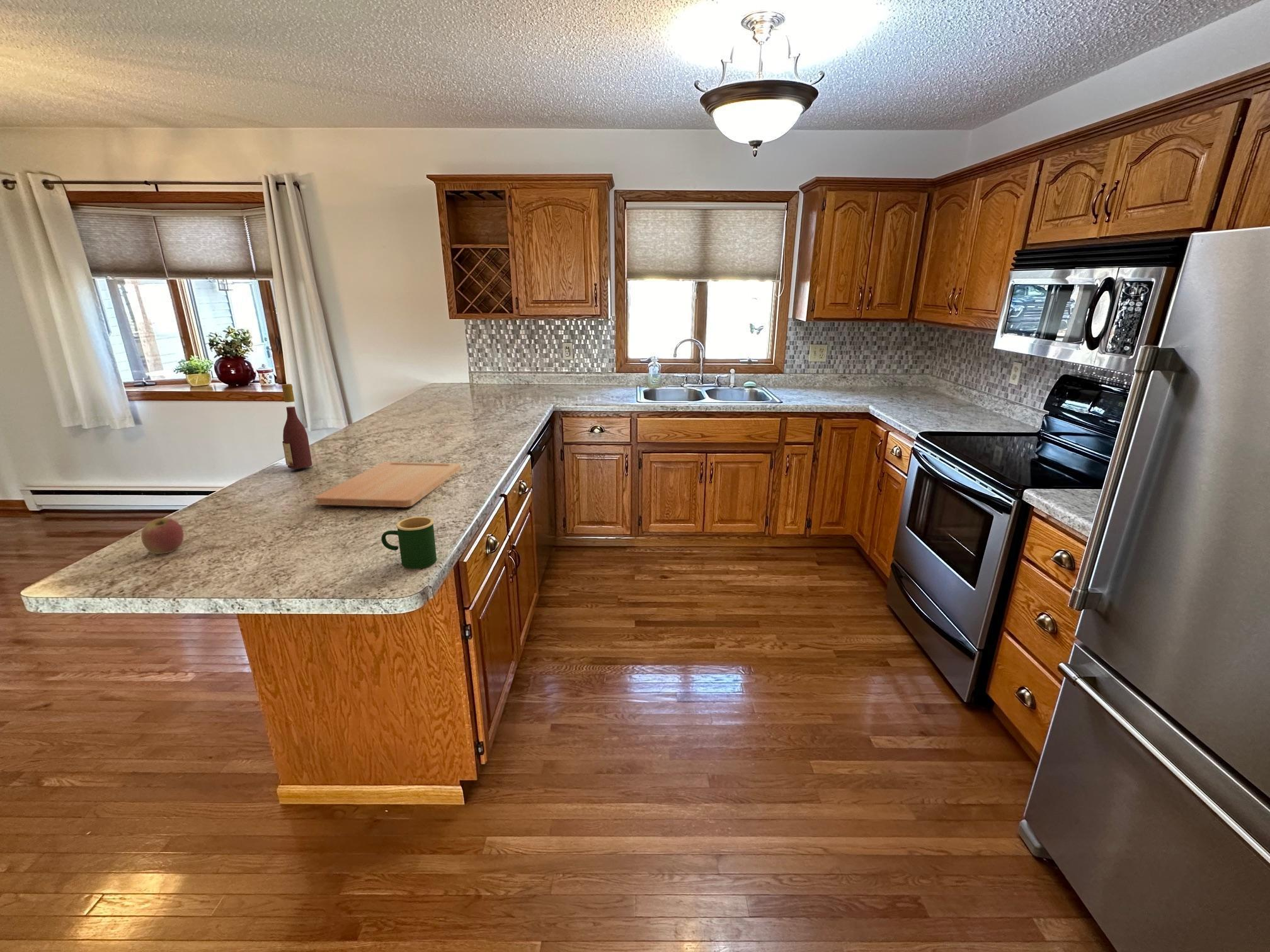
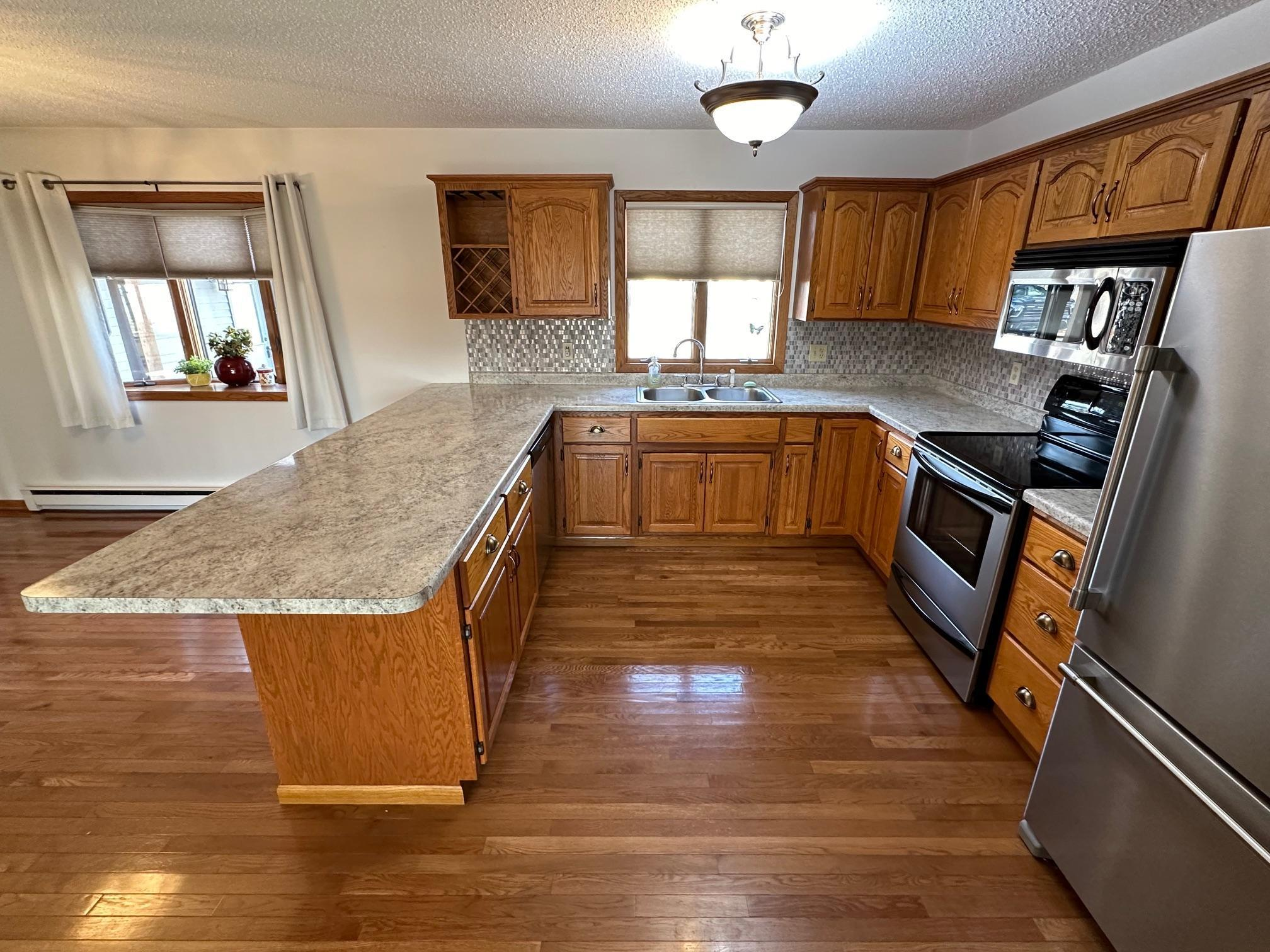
- cutting board (395, 482)
- wine bottle (294, 427)
- mug (408, 542)
- apple (163, 535)
